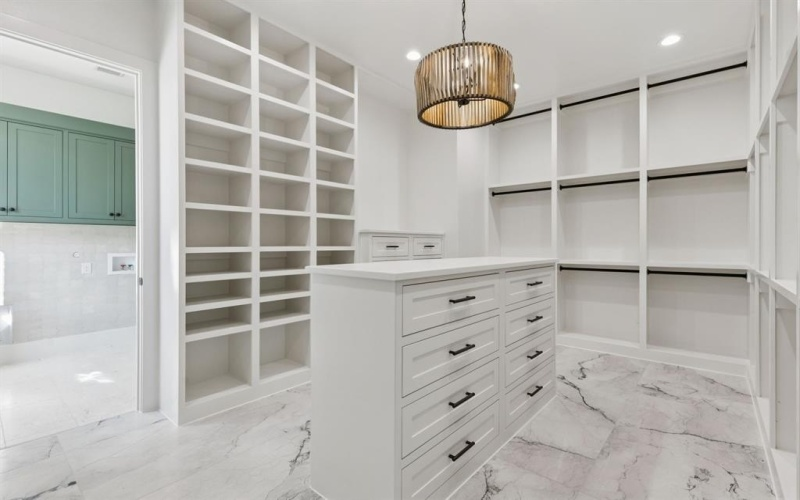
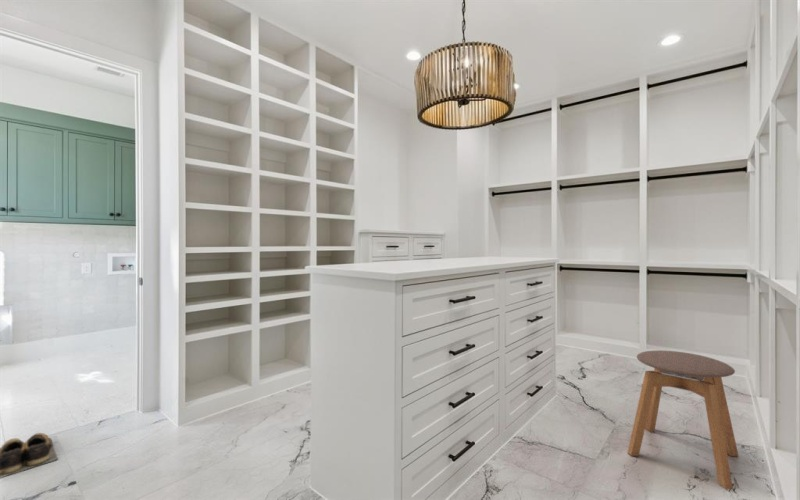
+ stool (686, 390)
+ shoes (23, 447)
